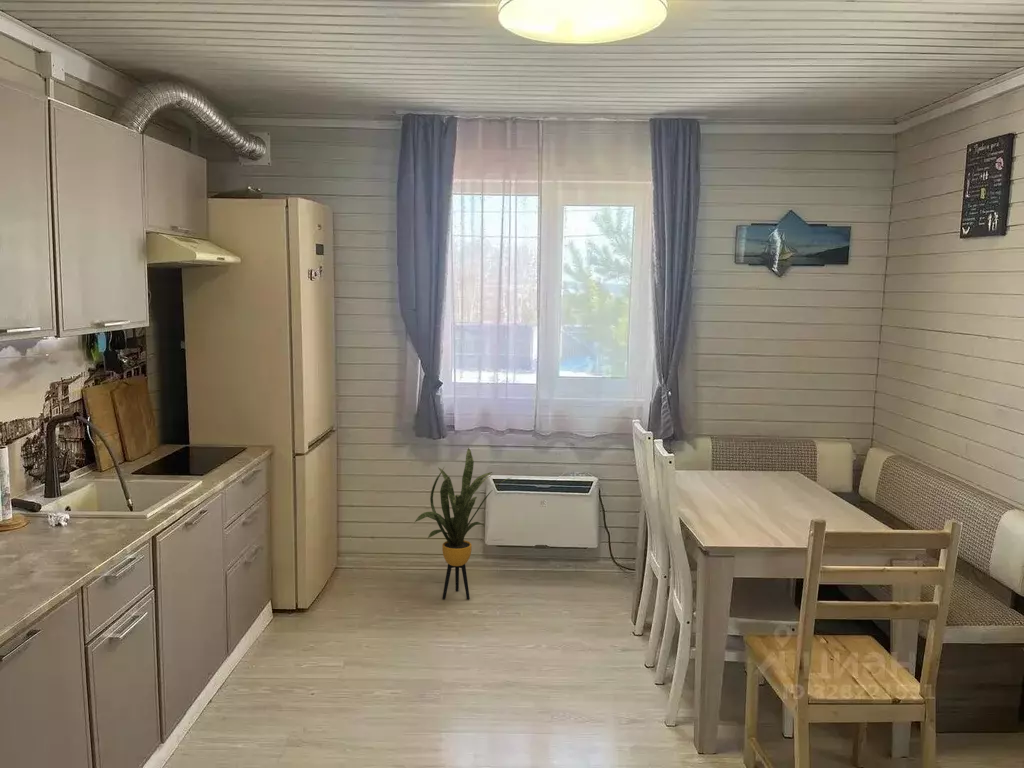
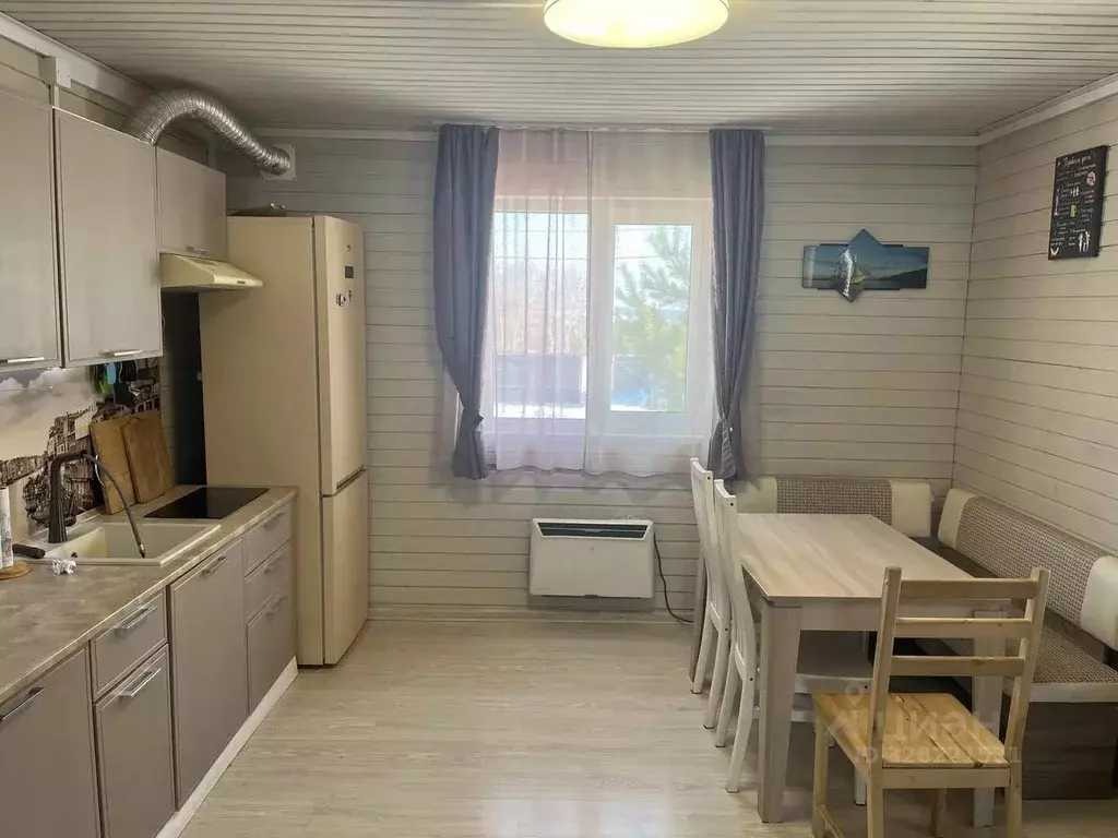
- house plant (464, 527)
